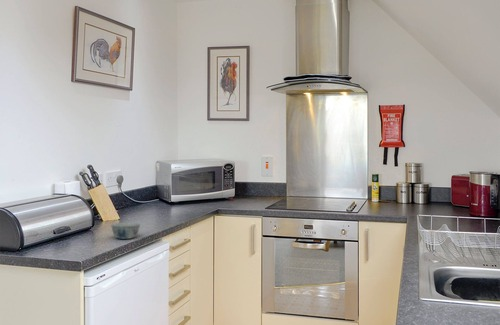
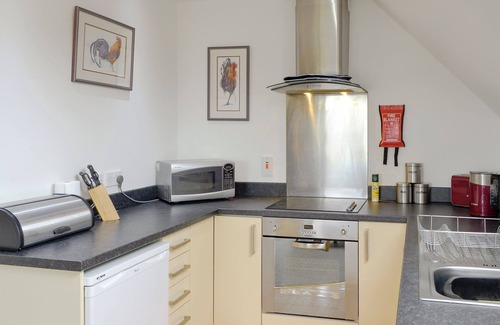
- bowl (125, 231)
